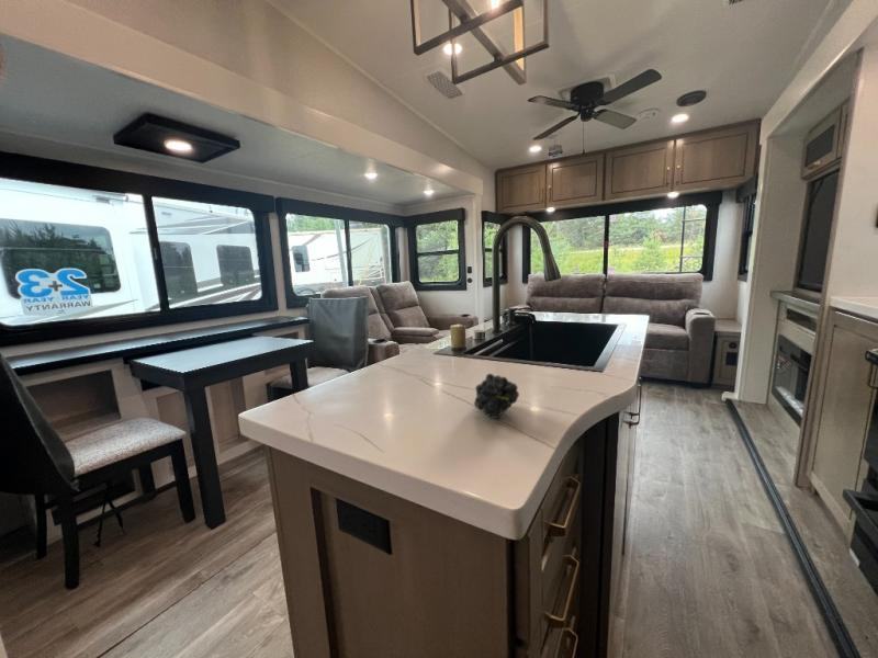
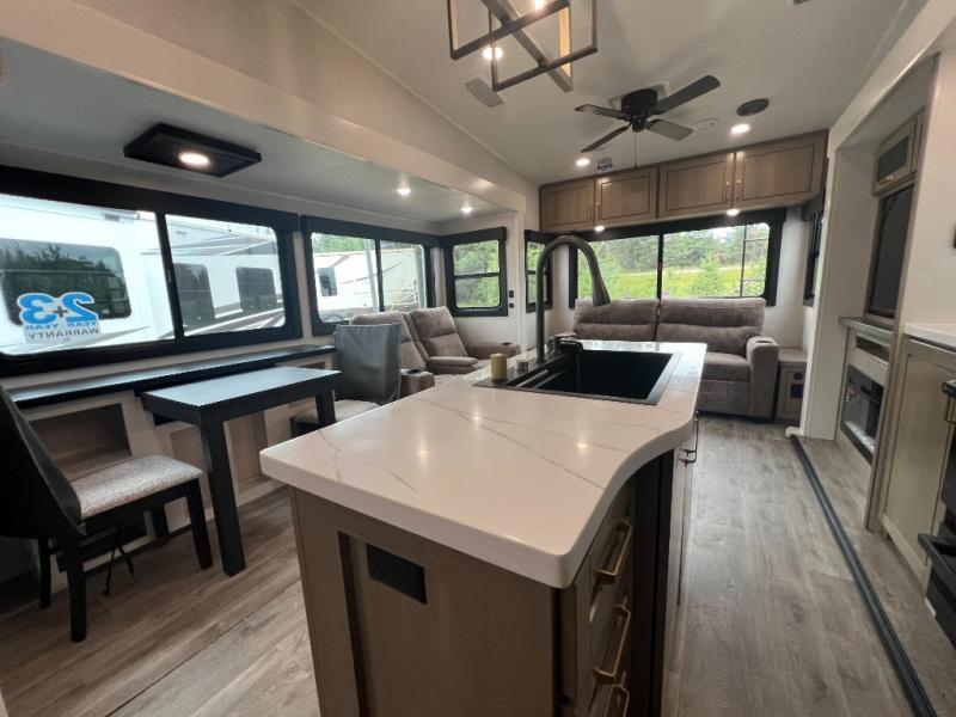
- fruit (496, 392)
